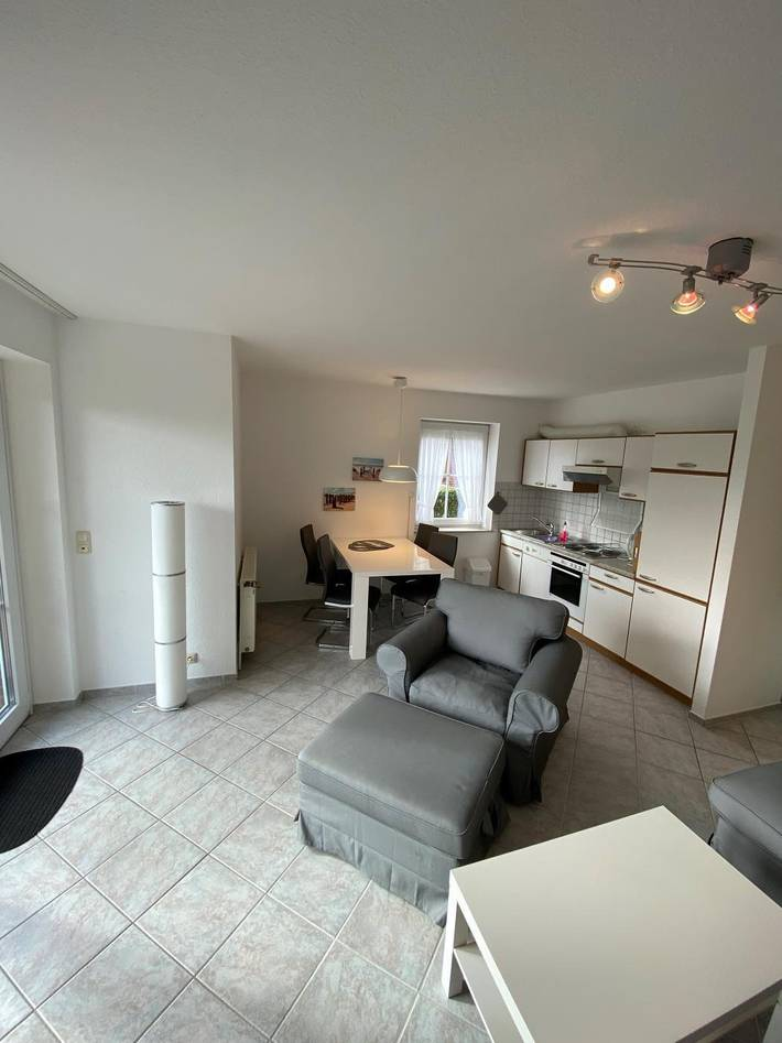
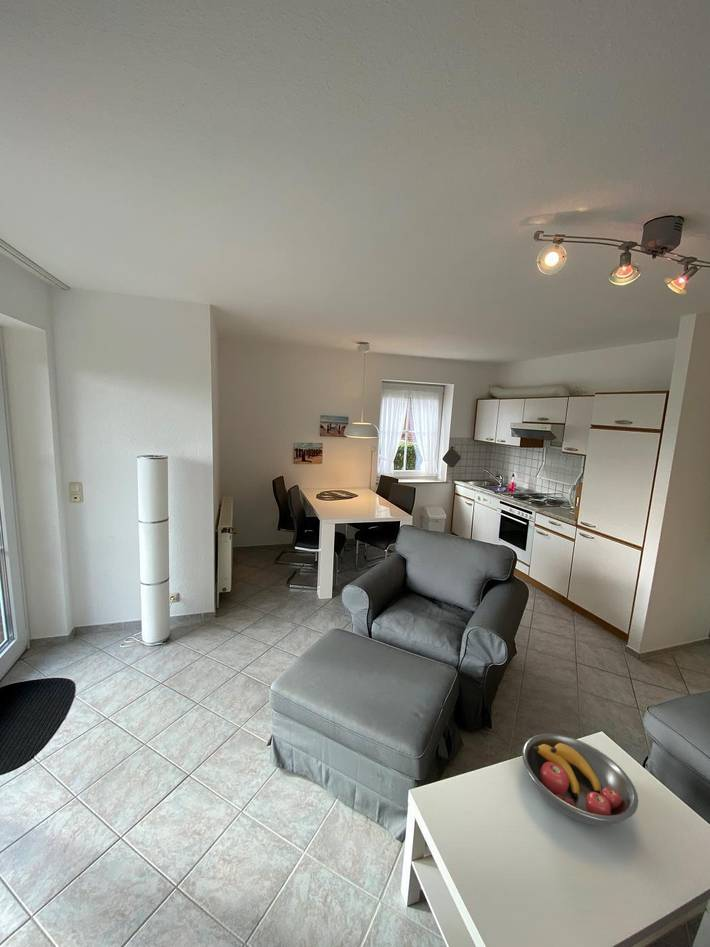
+ fruit bowl (575, 780)
